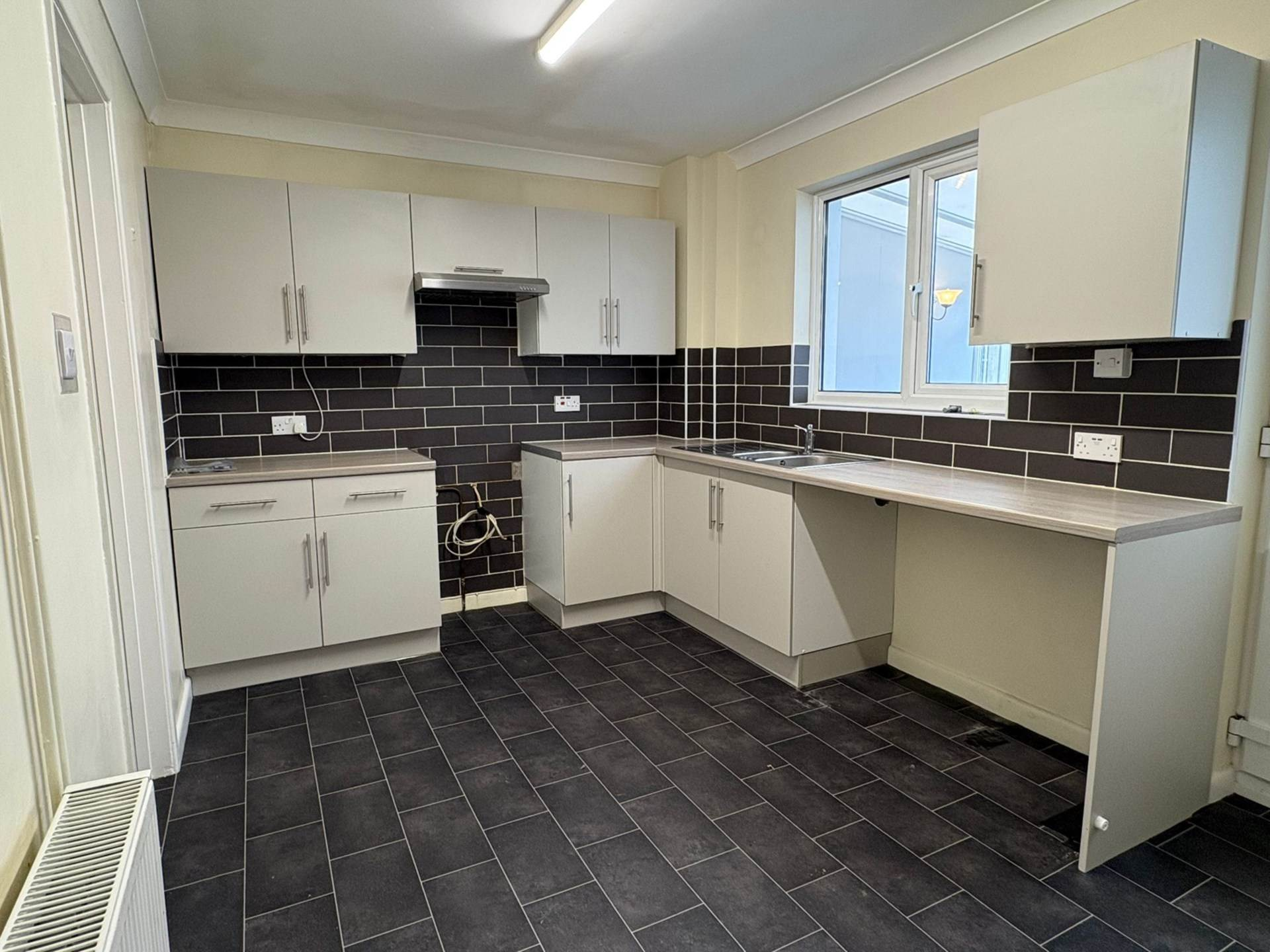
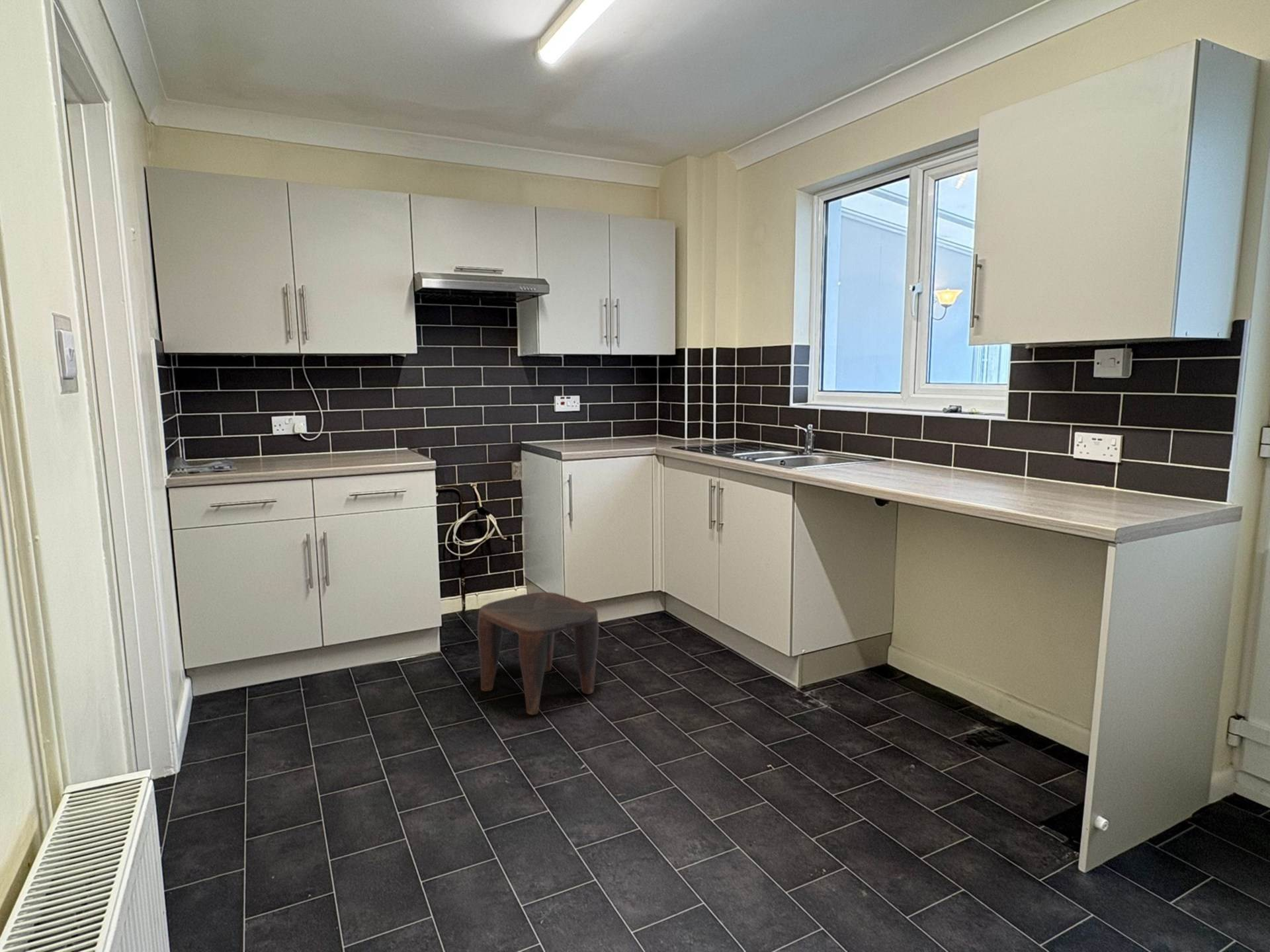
+ stool (538, 649)
